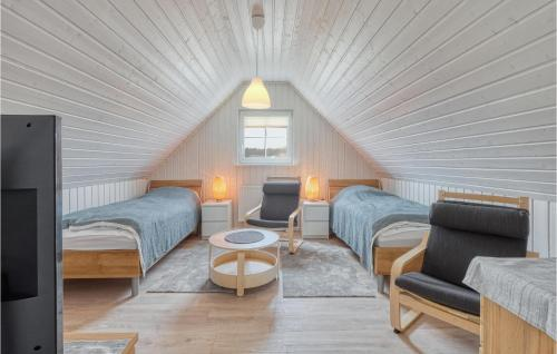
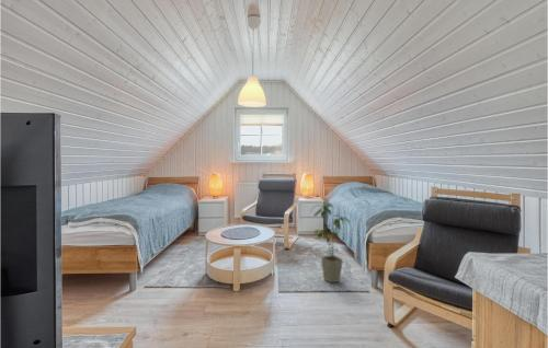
+ house plant (327, 242)
